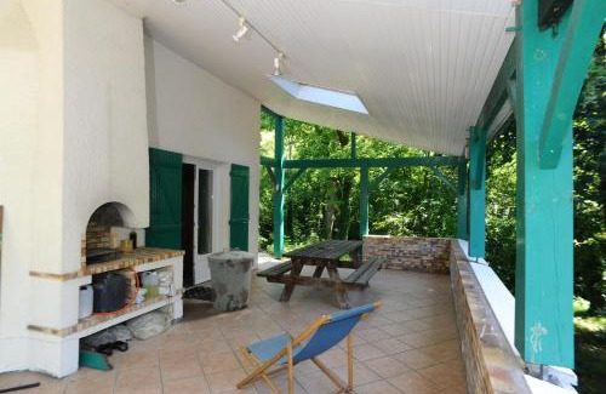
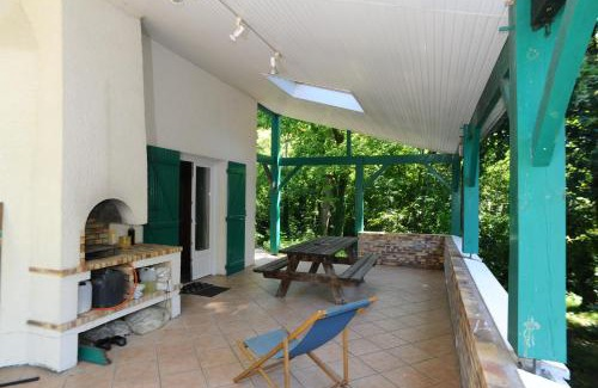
- trash can (230, 276)
